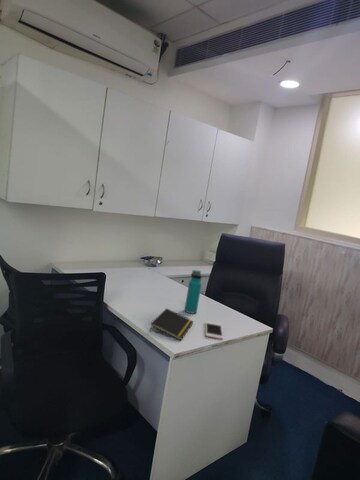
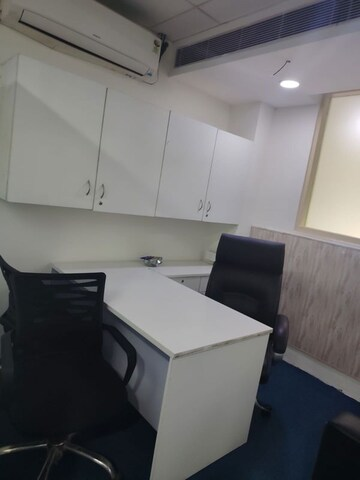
- water bottle (194, 291)
- notepad (173, 323)
- cell phone (213, 329)
